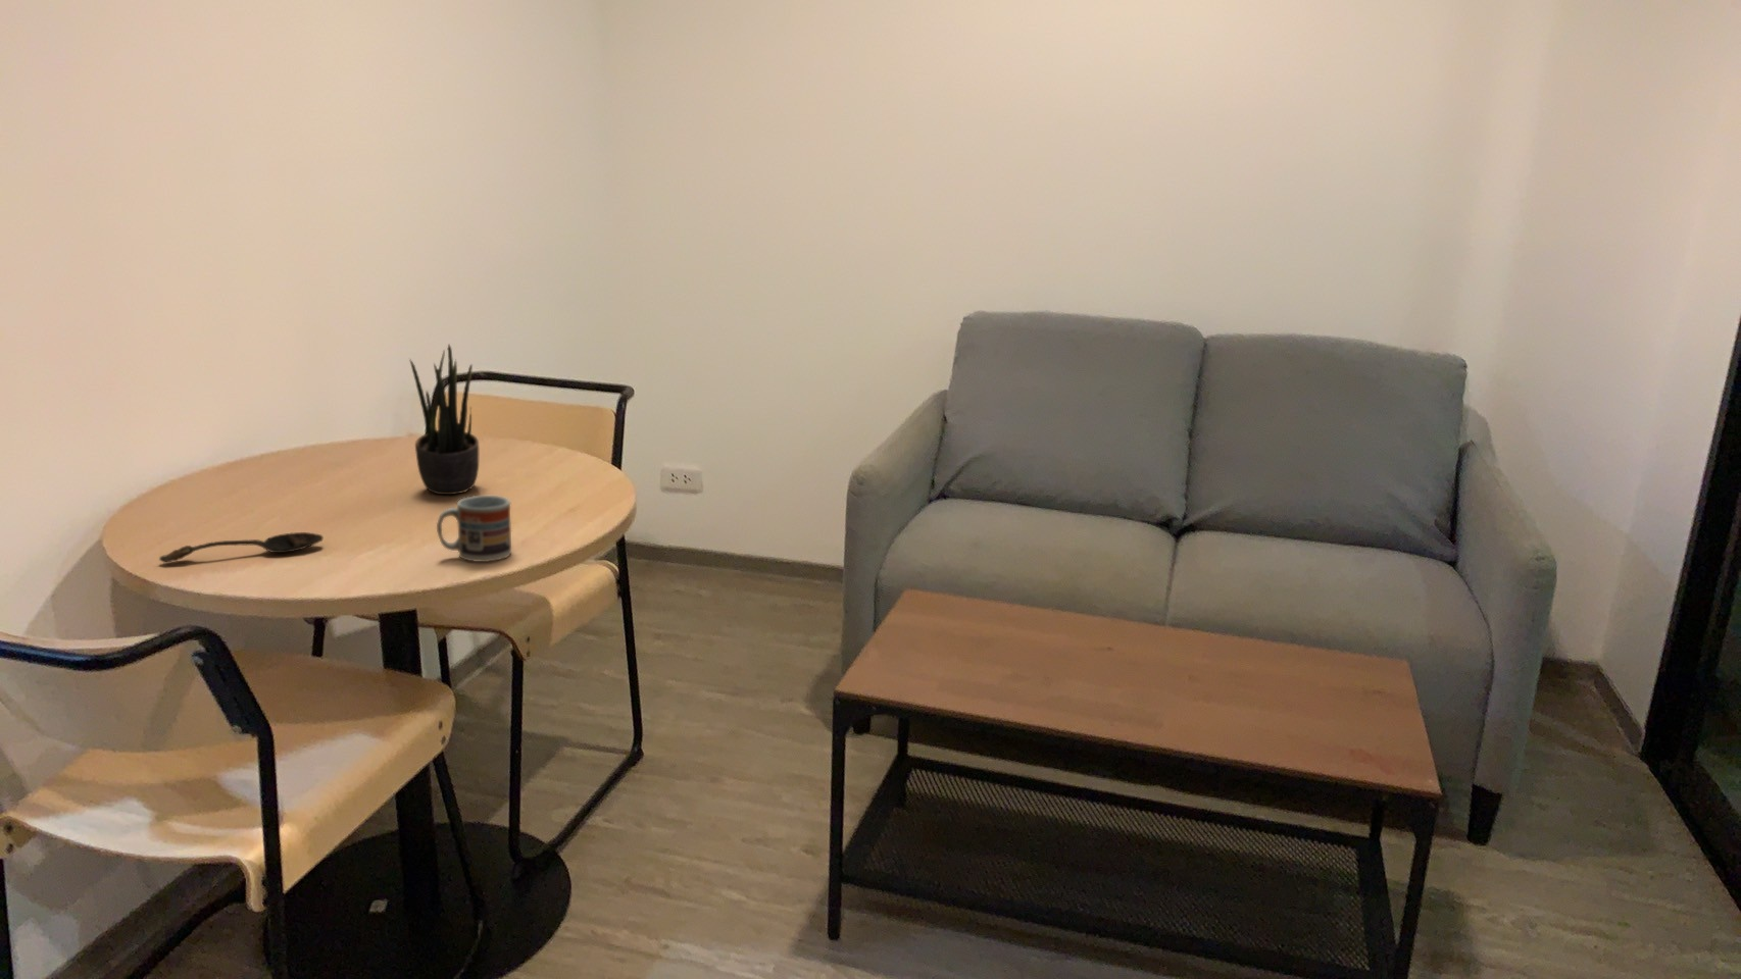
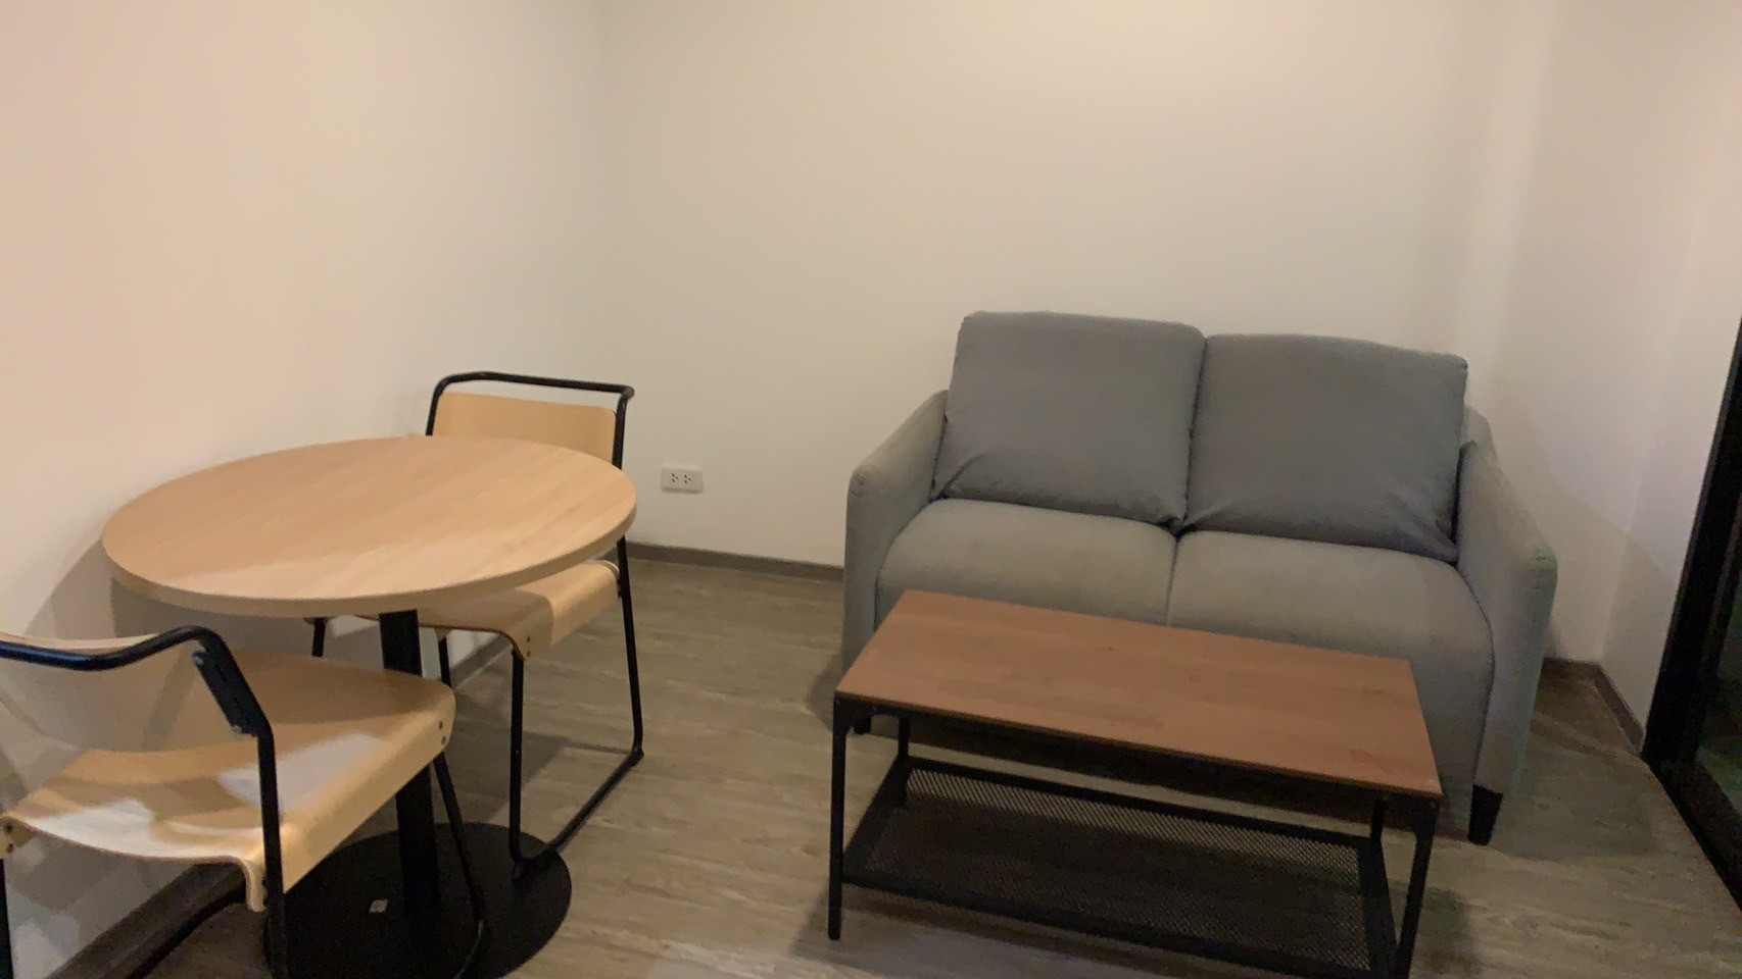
- cup (475, 528)
- spoon (243, 544)
- potted plant (445, 420)
